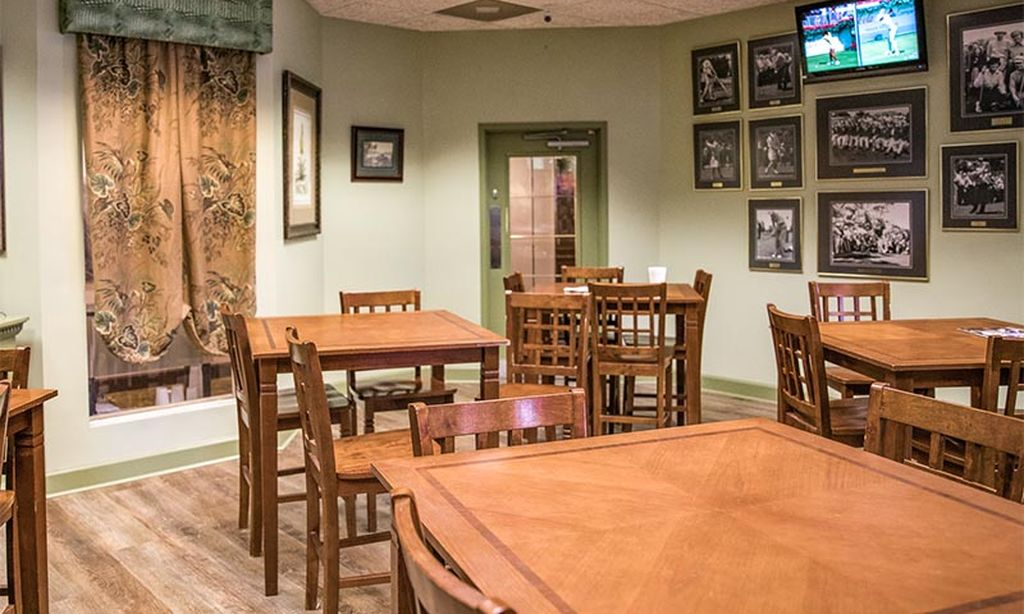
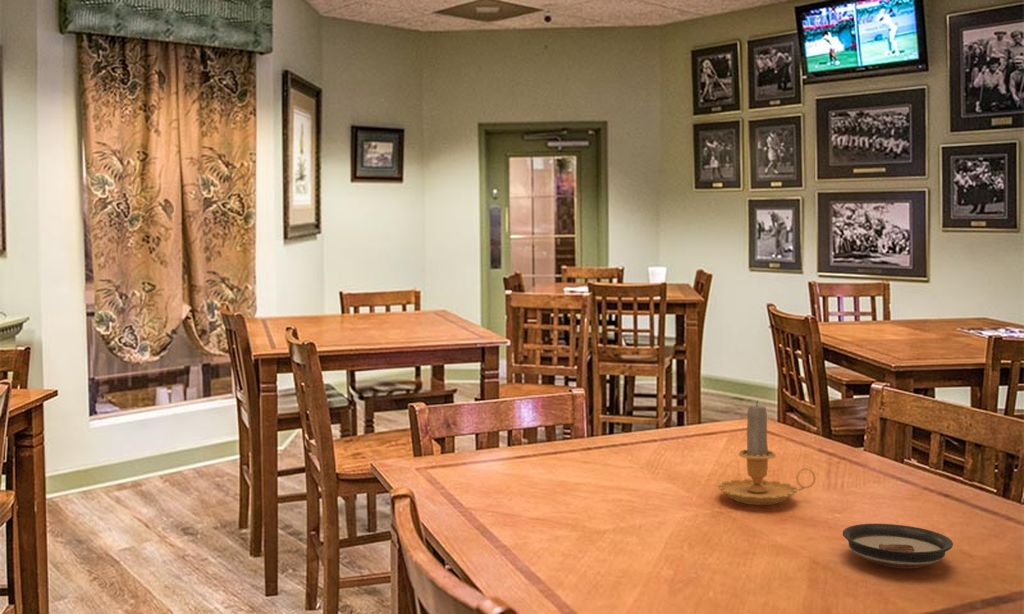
+ candle (766, 450)
+ saucer (896, 549)
